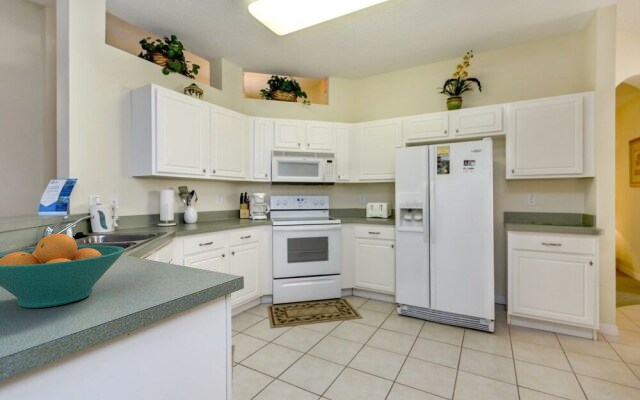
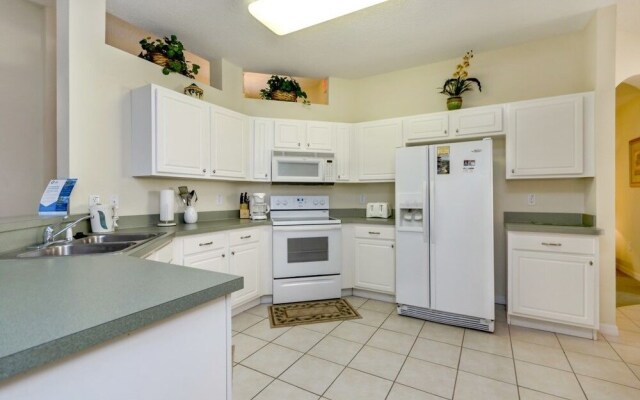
- fruit bowl (57, 266)
